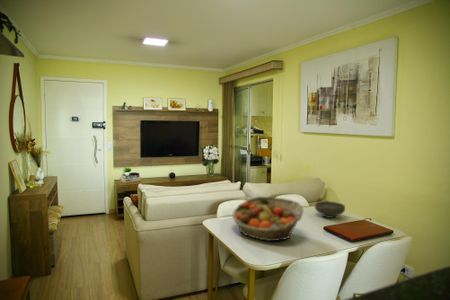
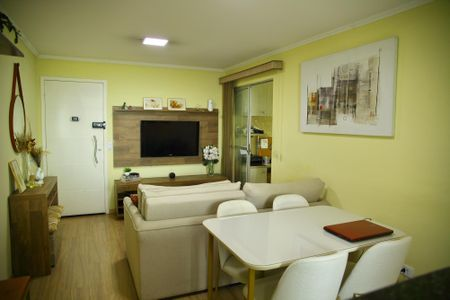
- bowl (329, 210)
- fruit basket (266, 217)
